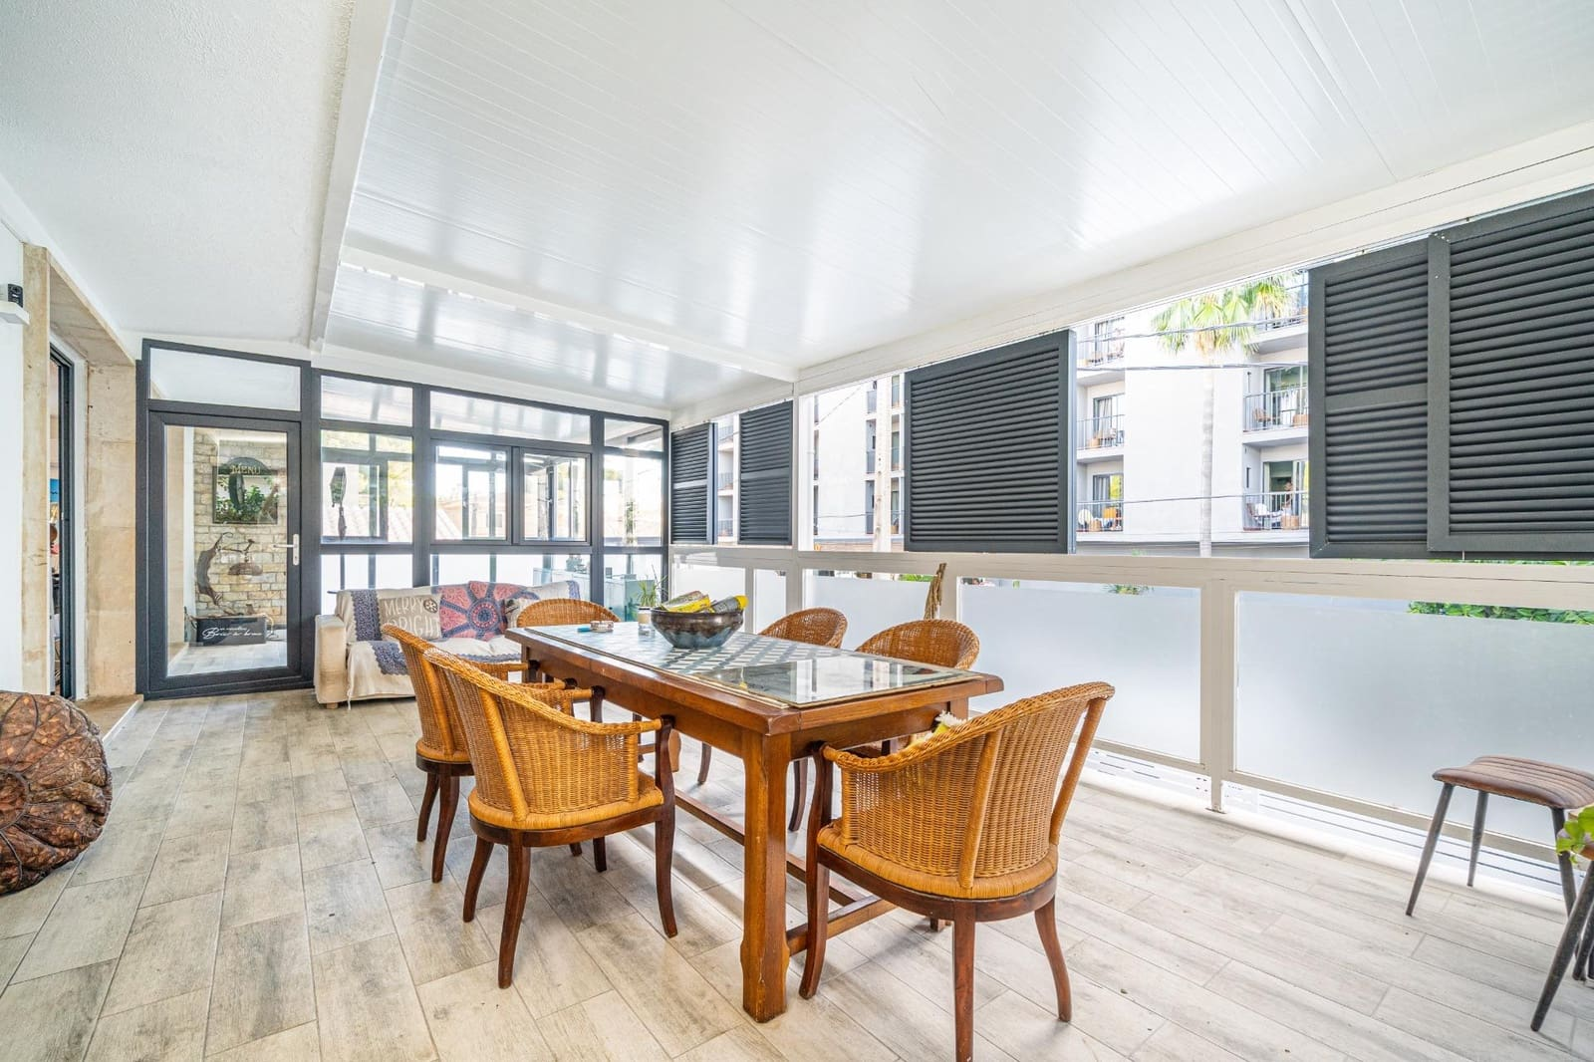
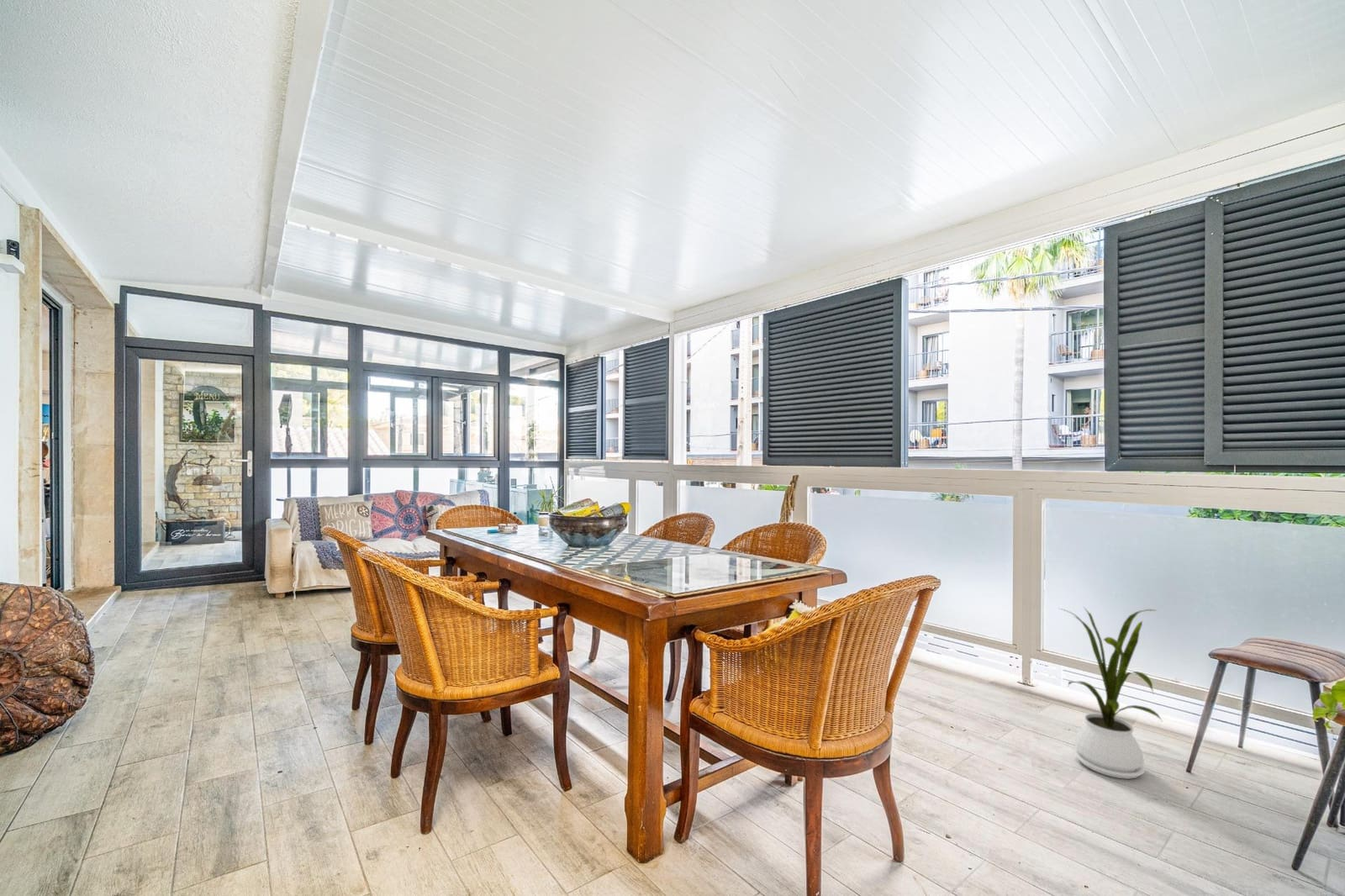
+ house plant (1111, 681)
